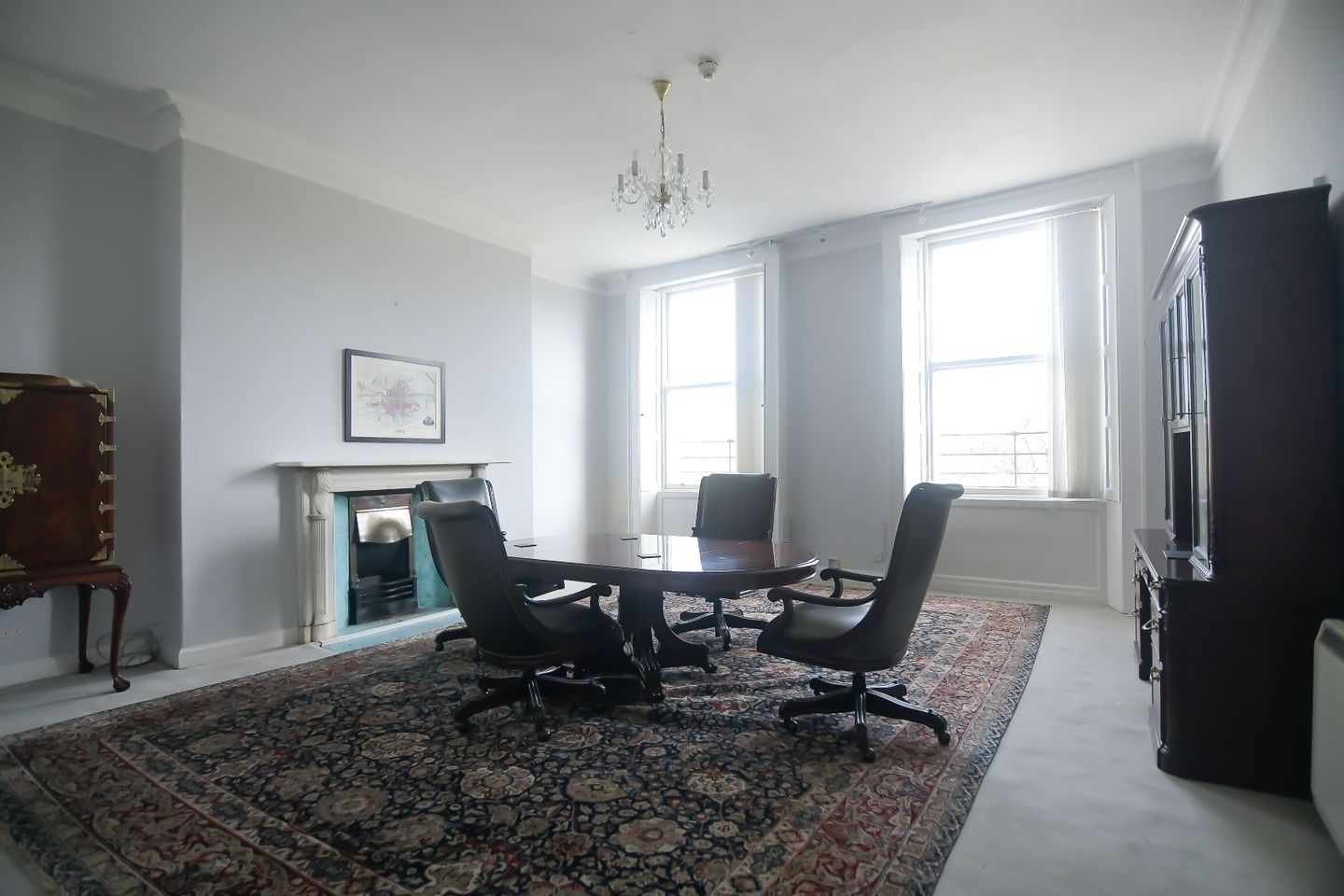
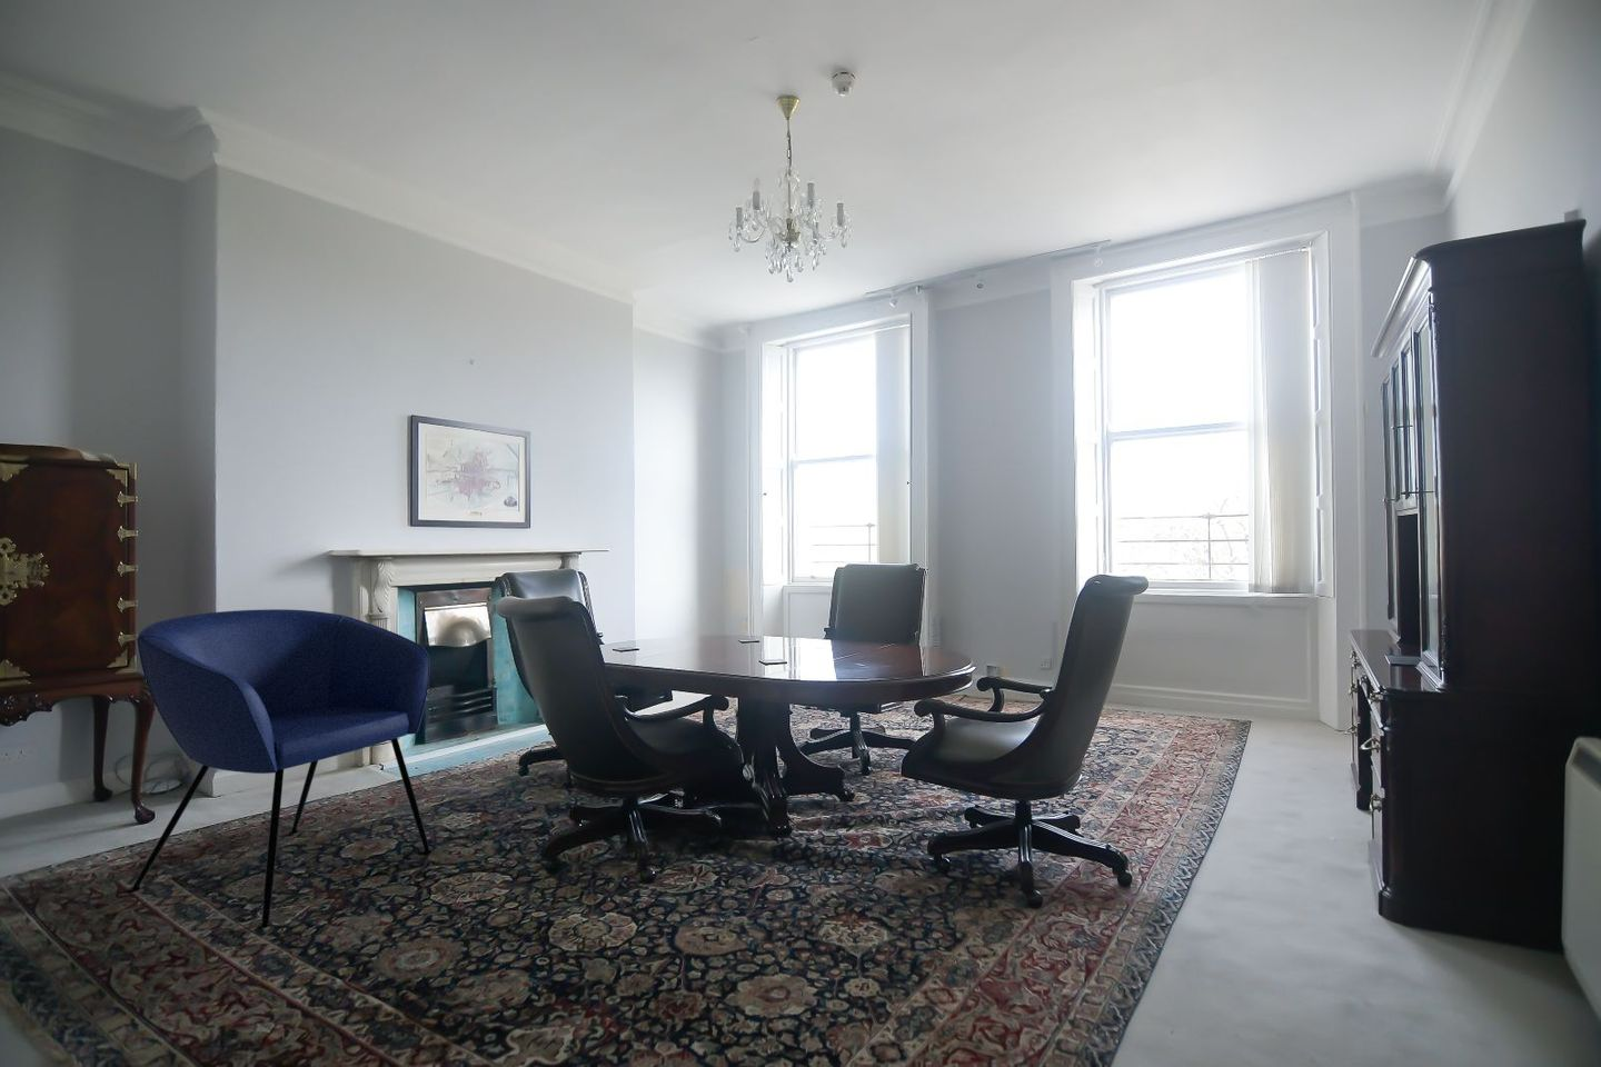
+ armchair (285, 742)
